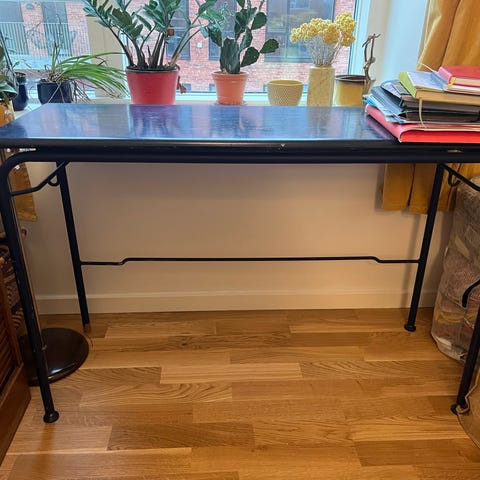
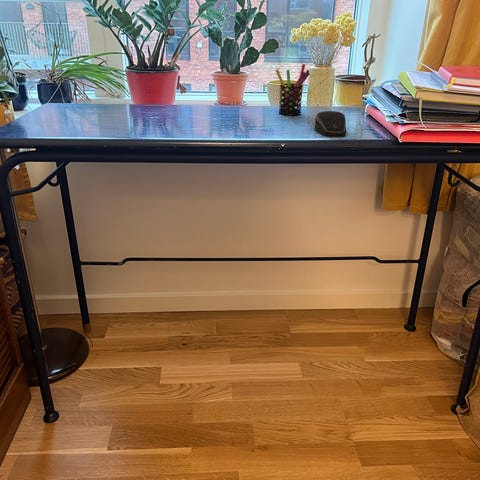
+ computer mouse (331, 121)
+ pen holder (292, 88)
